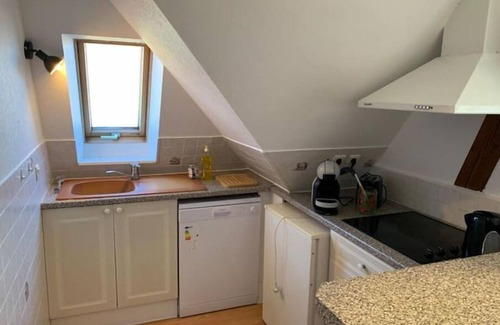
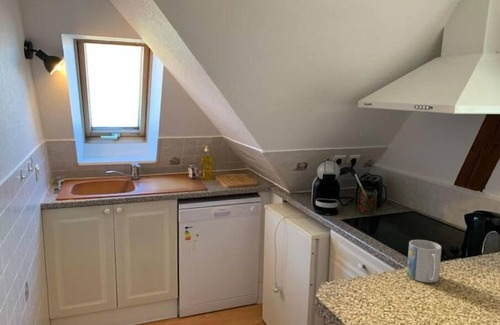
+ mug (427, 262)
